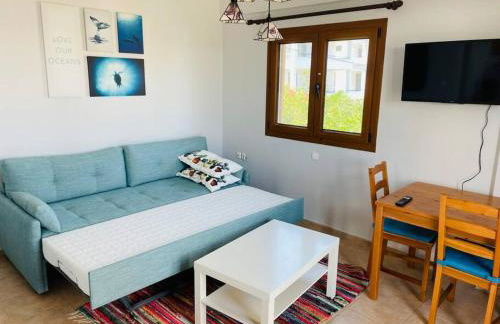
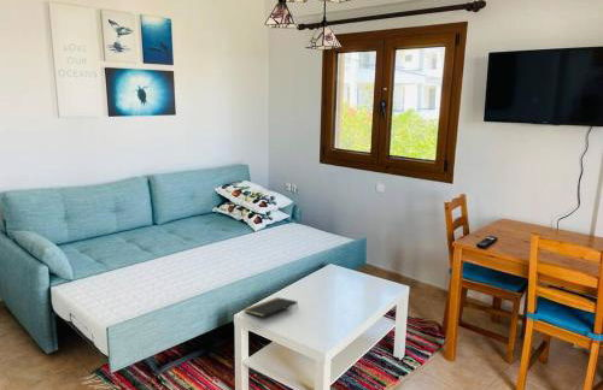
+ notepad (270, 306)
